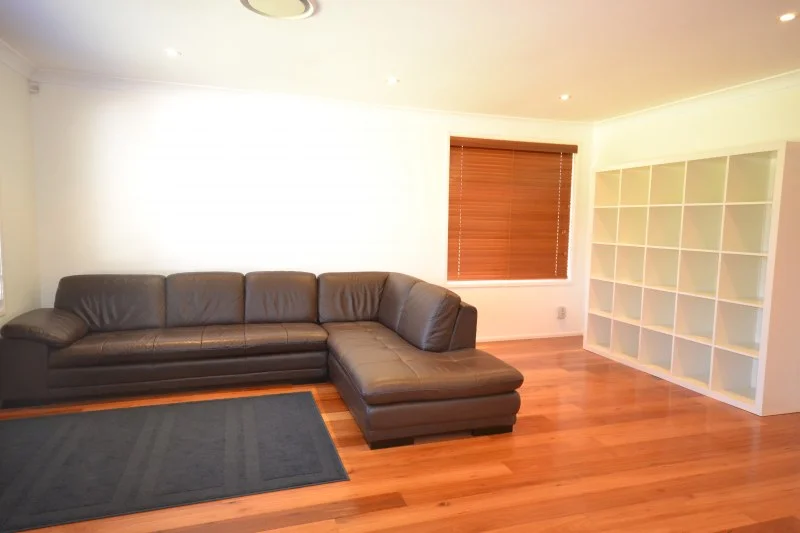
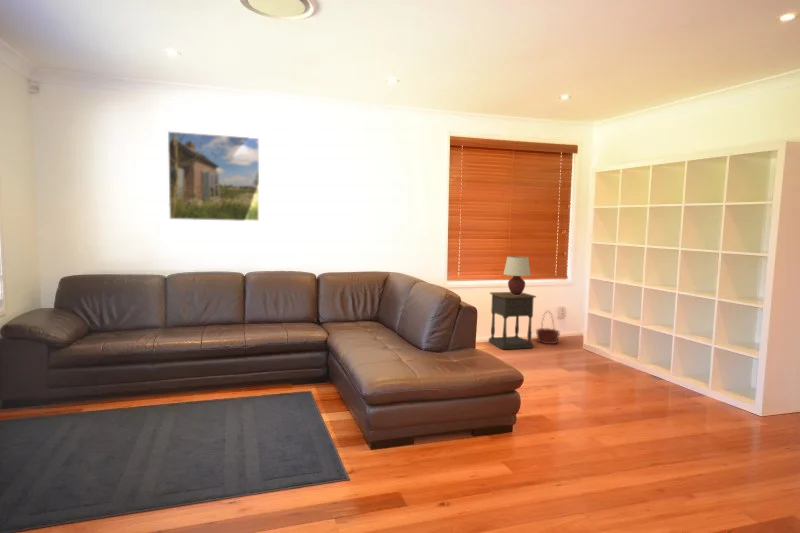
+ basket (548, 328)
+ nightstand (511, 316)
+ table lamp (516, 275)
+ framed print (215, 177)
